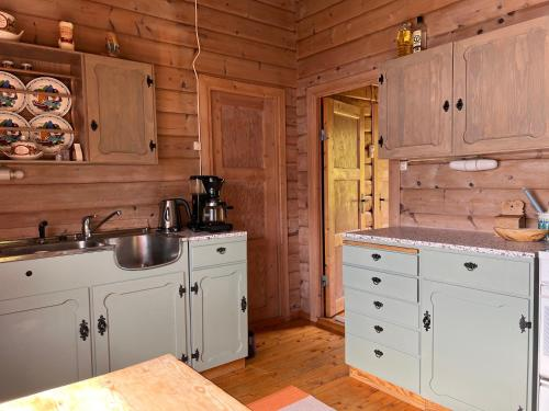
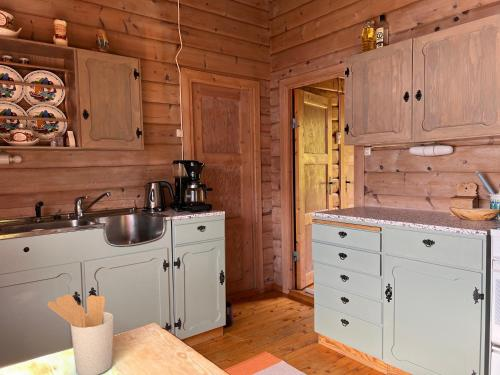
+ utensil holder (82, 331)
